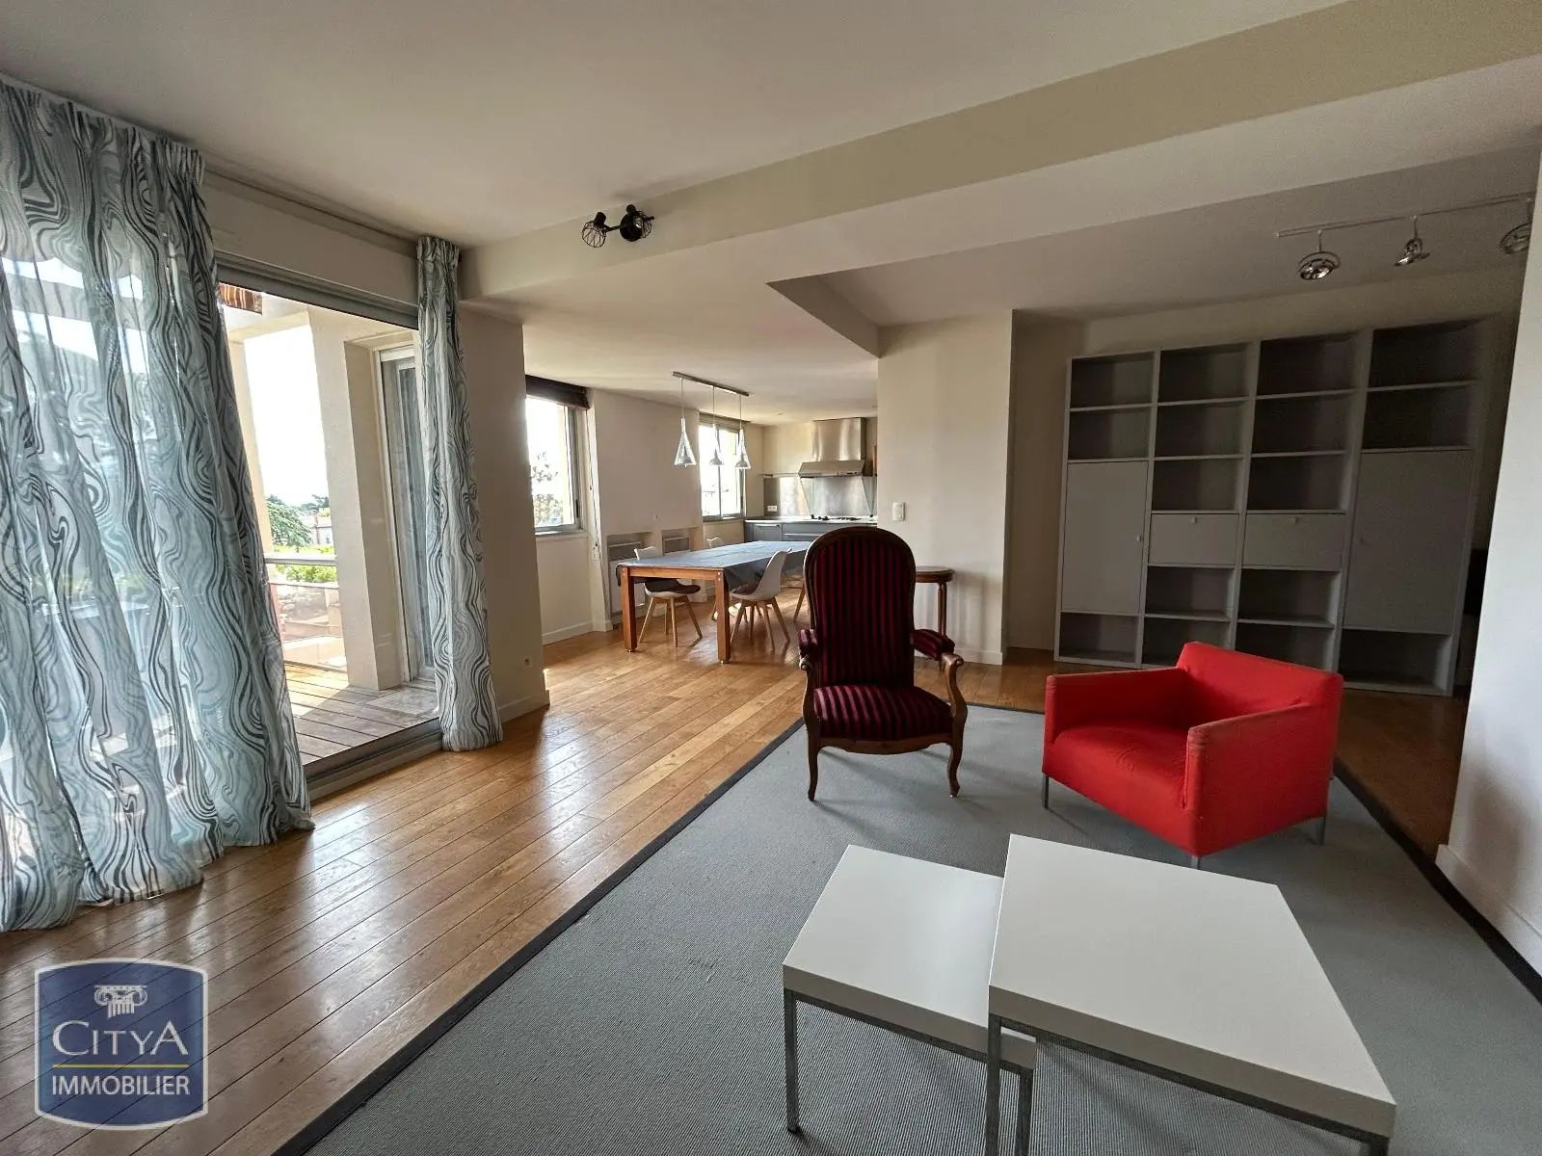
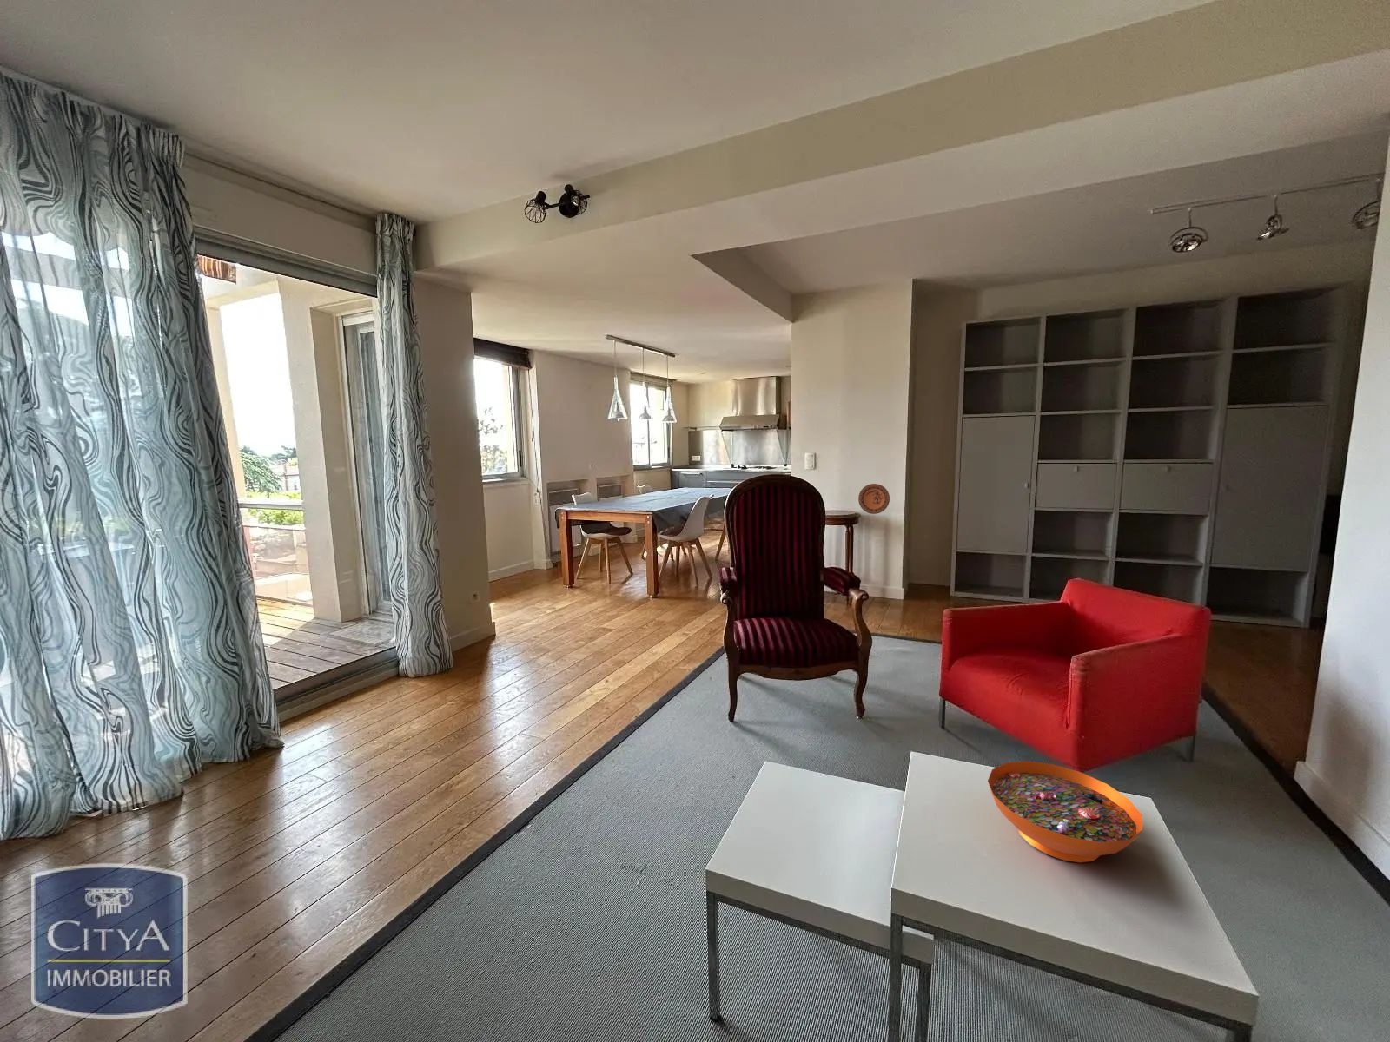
+ decorative plate (873, 498)
+ decorative bowl (1059, 817)
